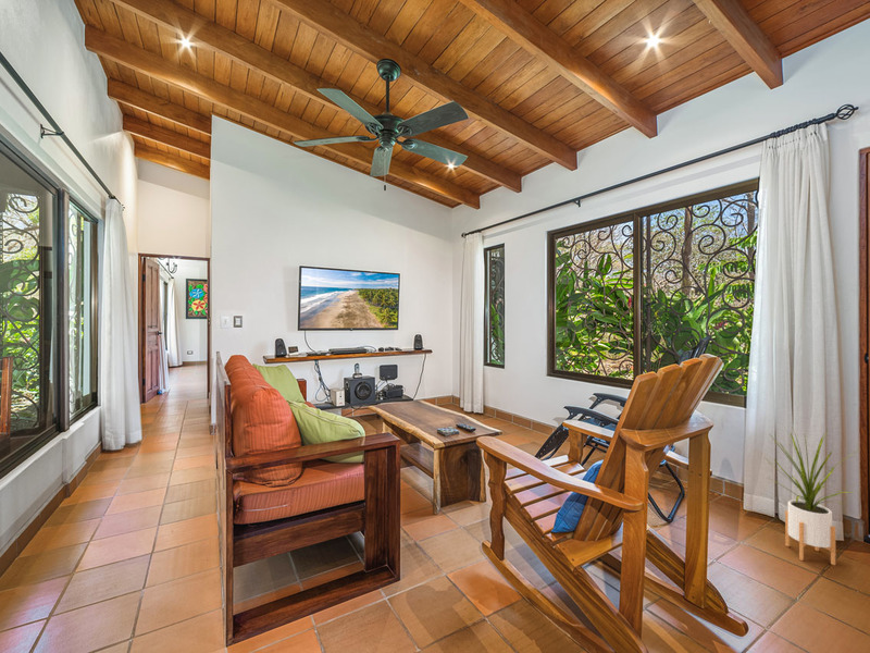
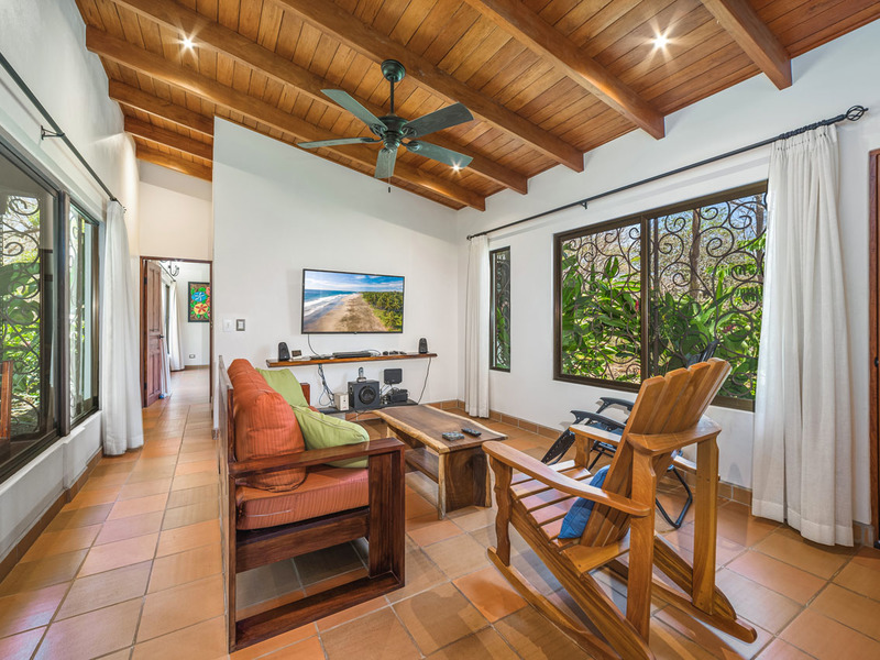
- house plant (811, 492)
